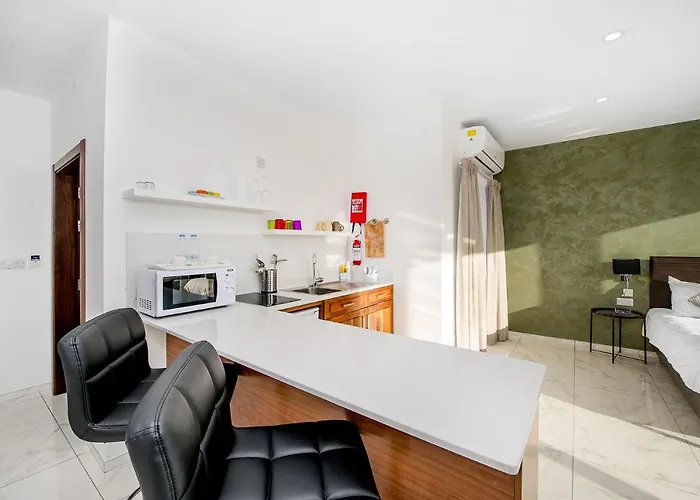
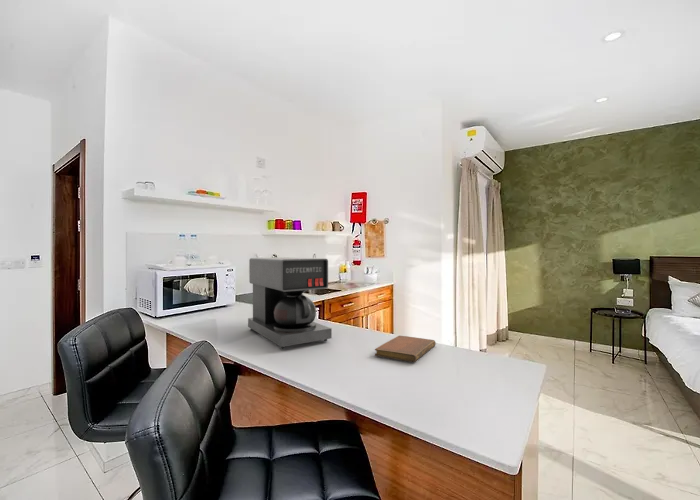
+ coffee maker (286, 296)
+ notebook (406, 347)
